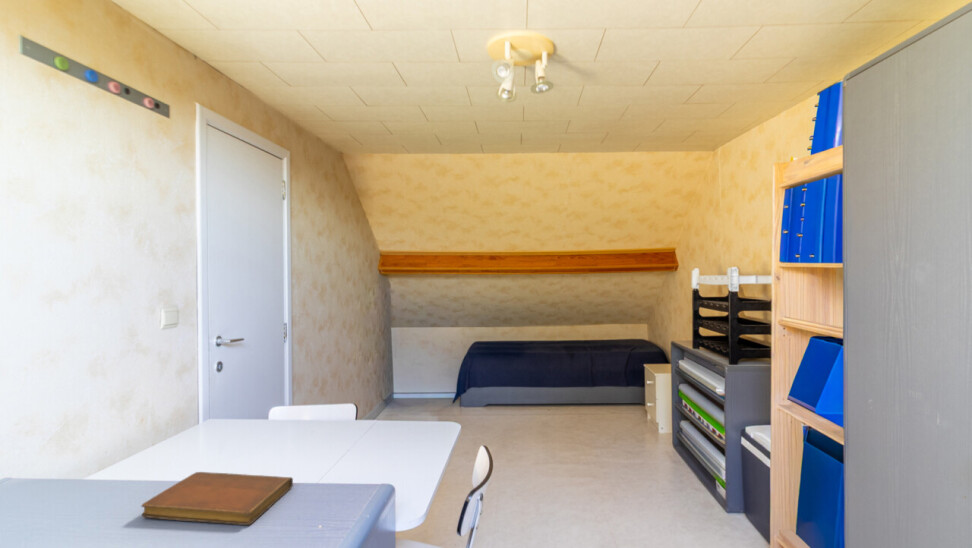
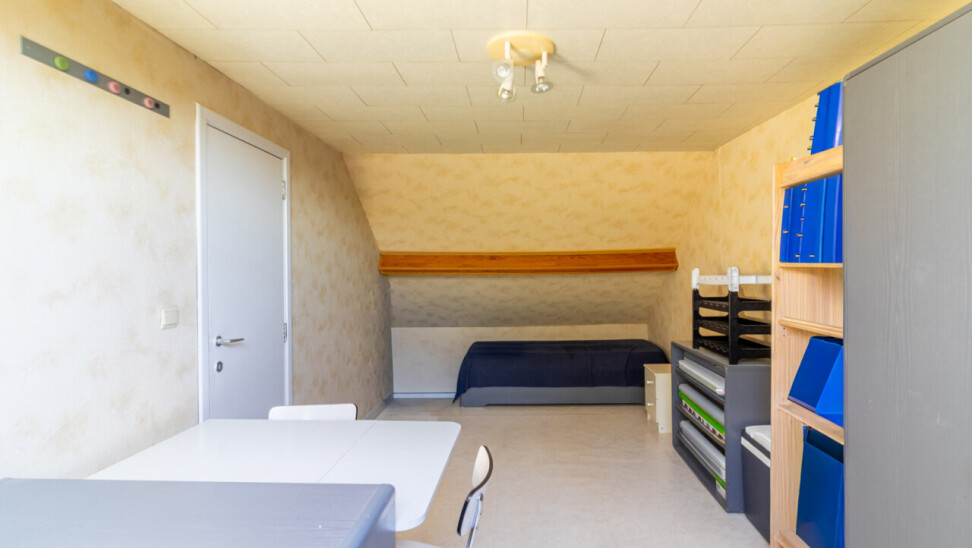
- notebook (221, 495)
